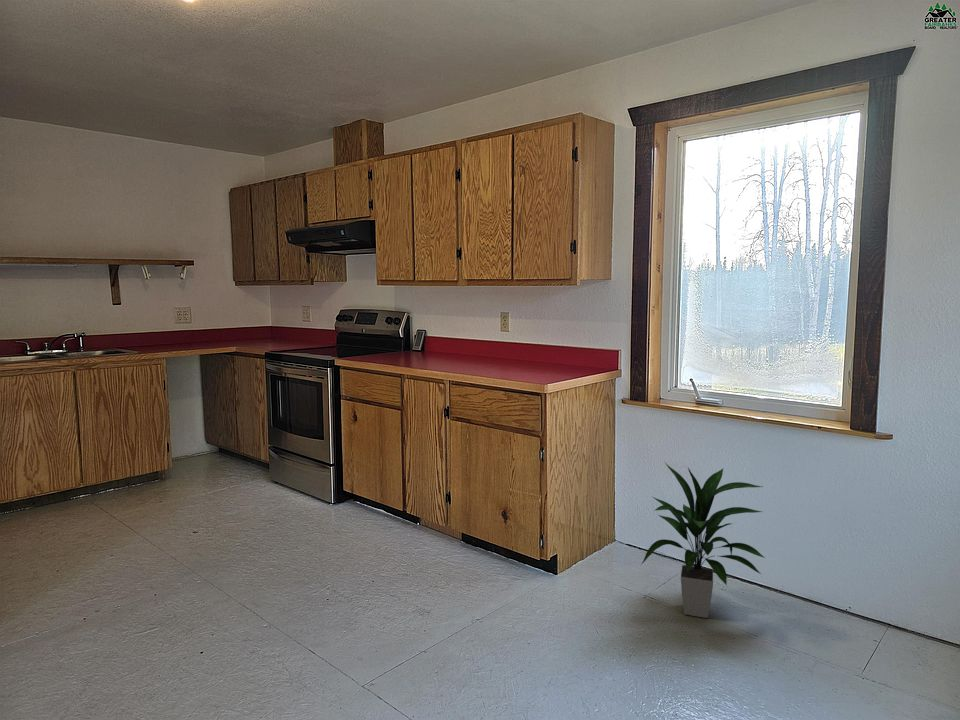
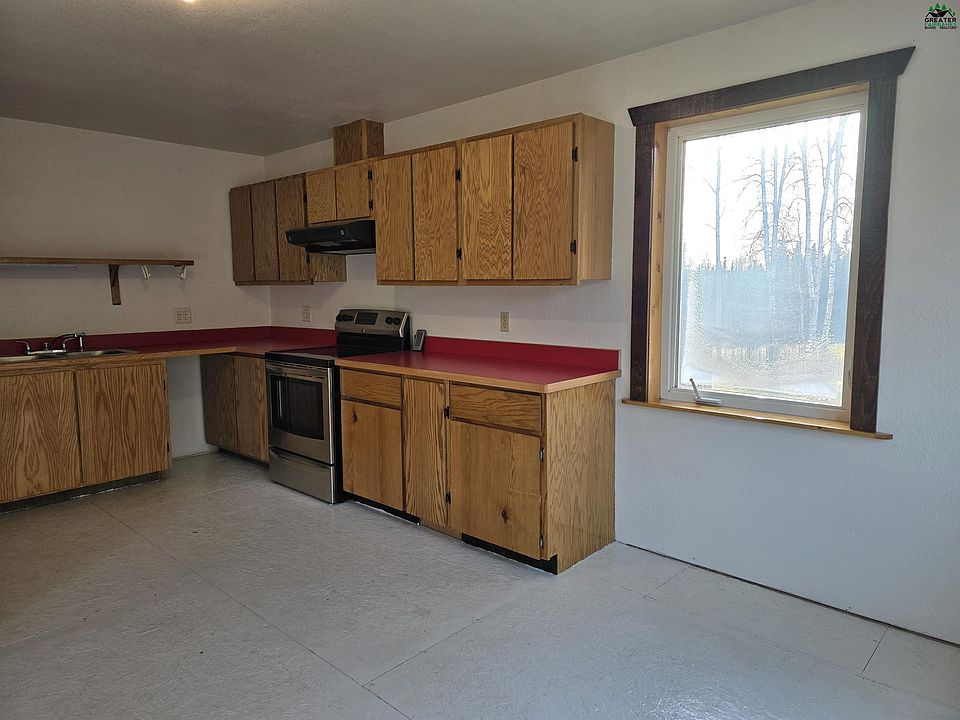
- indoor plant (701, 537)
